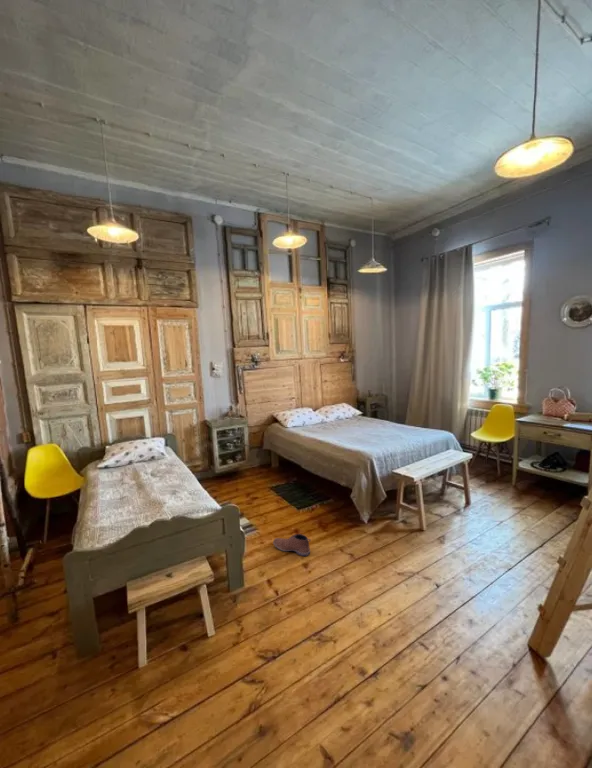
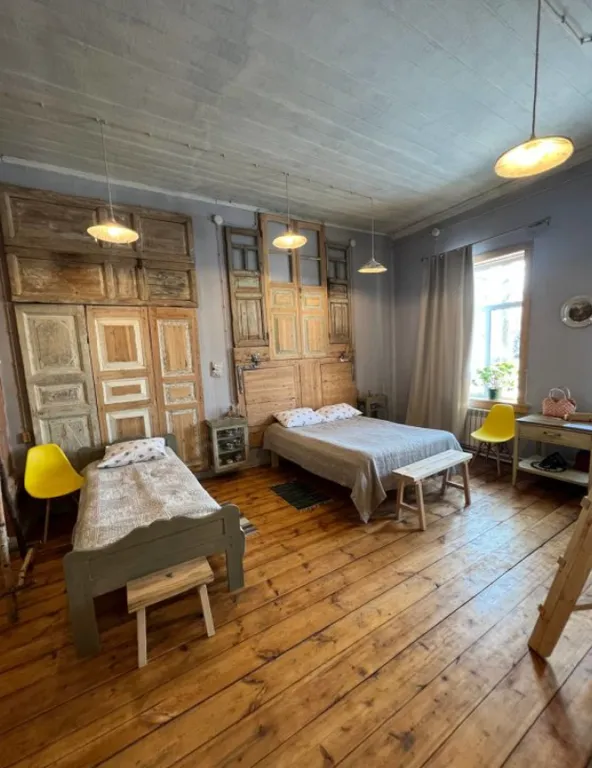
- shoe (292, 541)
